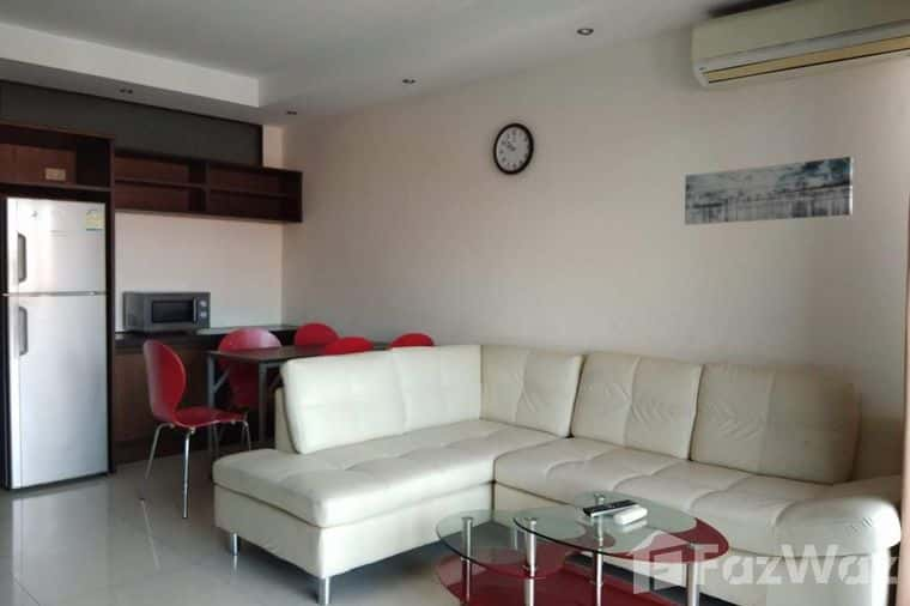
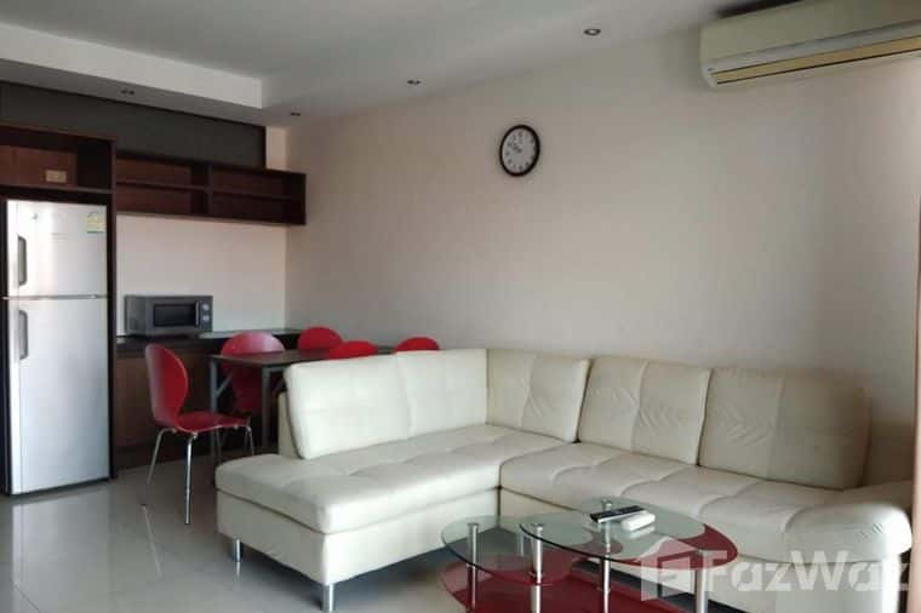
- wall art (762, 193)
